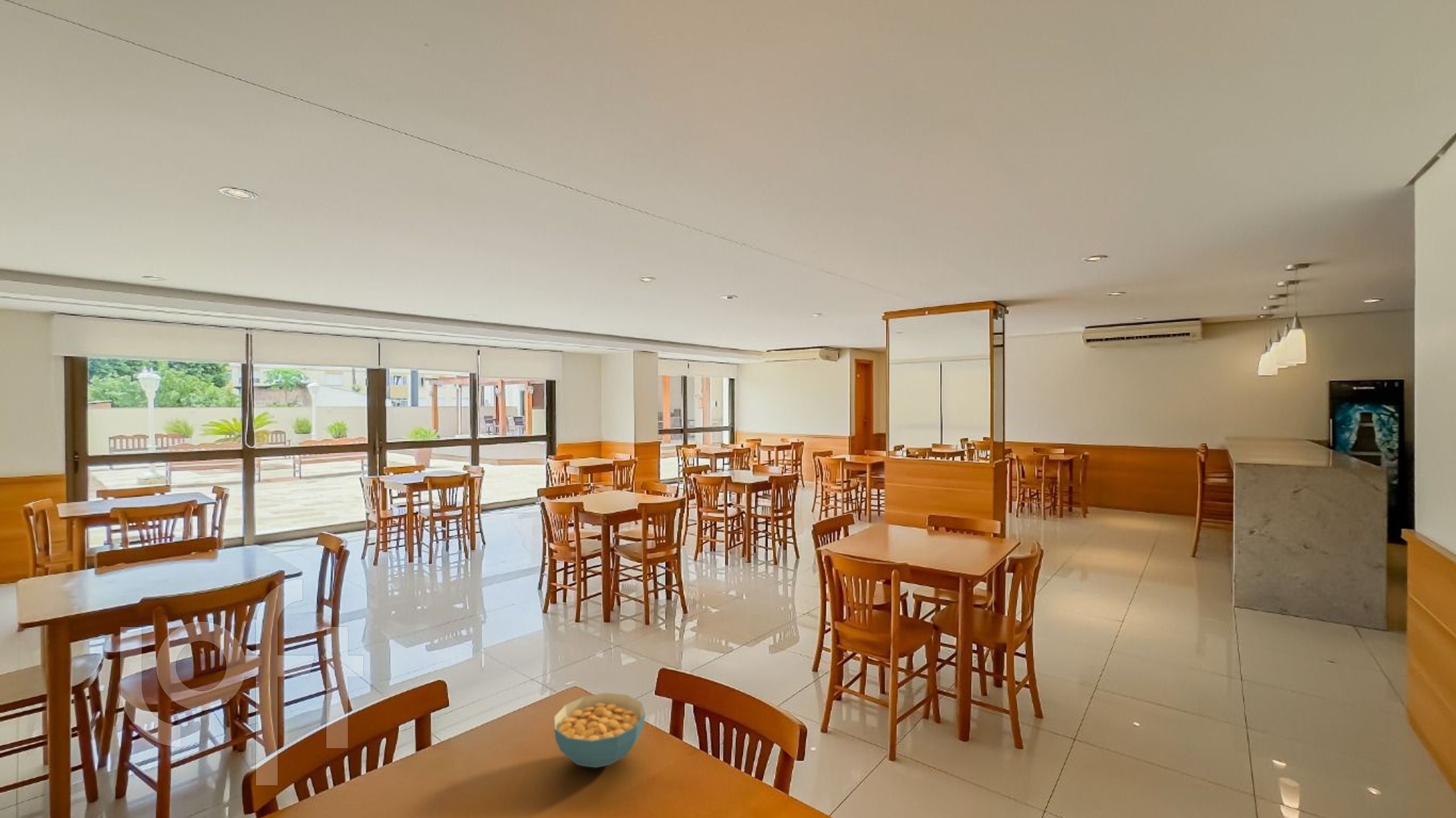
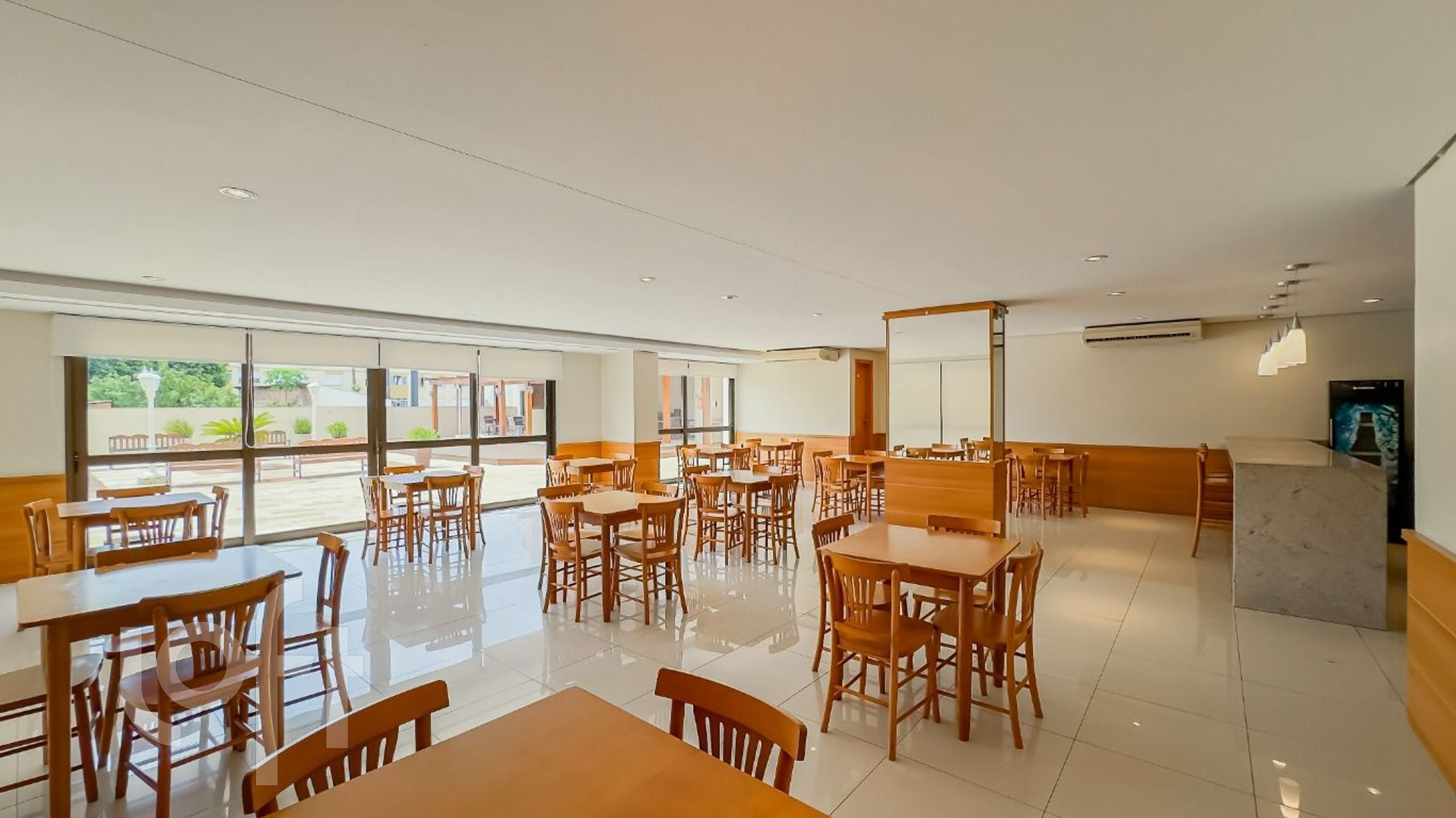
- cereal bowl (599, 737)
